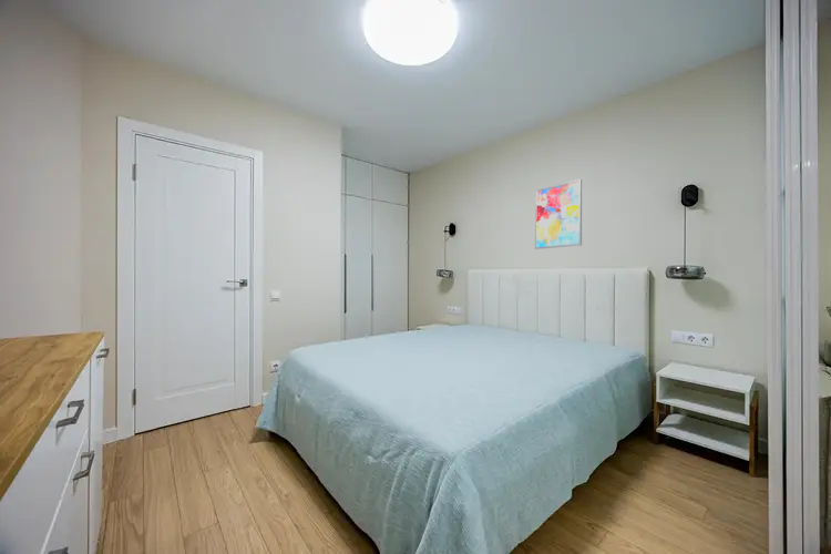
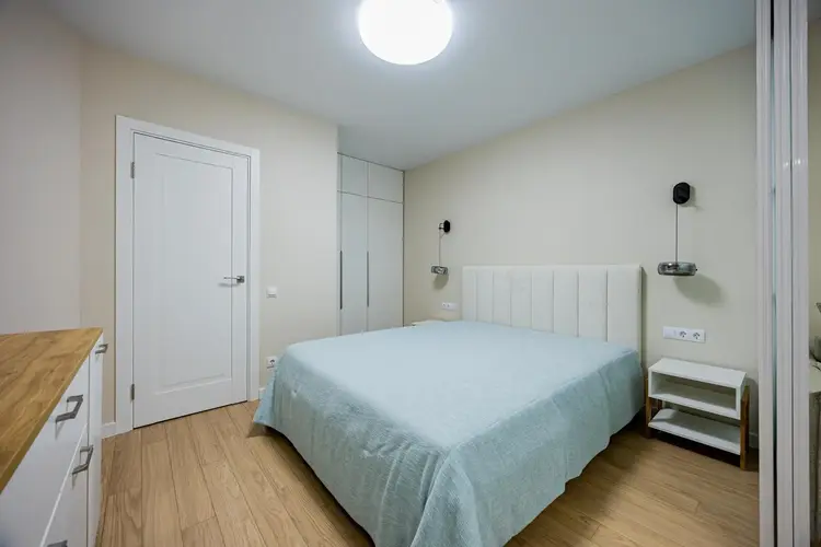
- wall art (556, 216)
